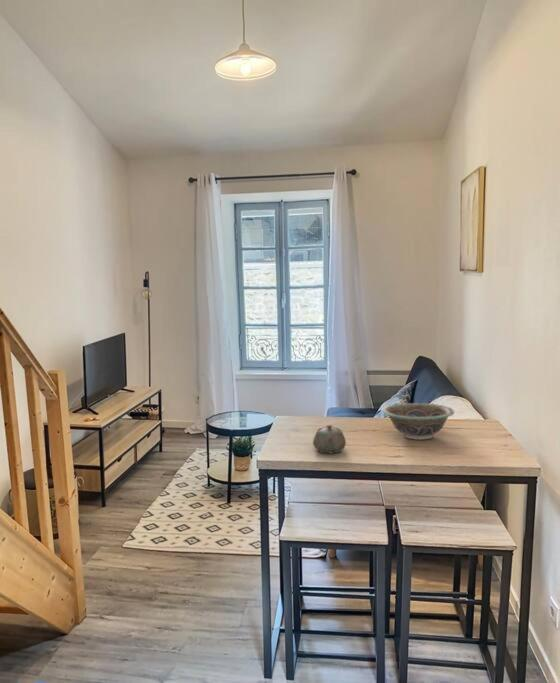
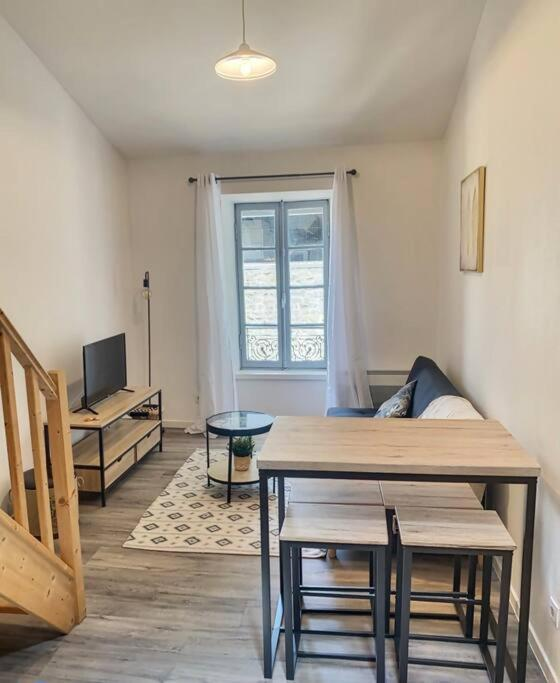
- decorative bowl (417, 422)
- teapot (329, 438)
